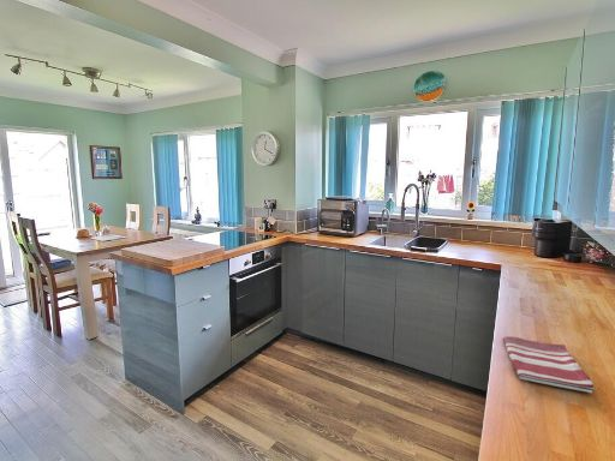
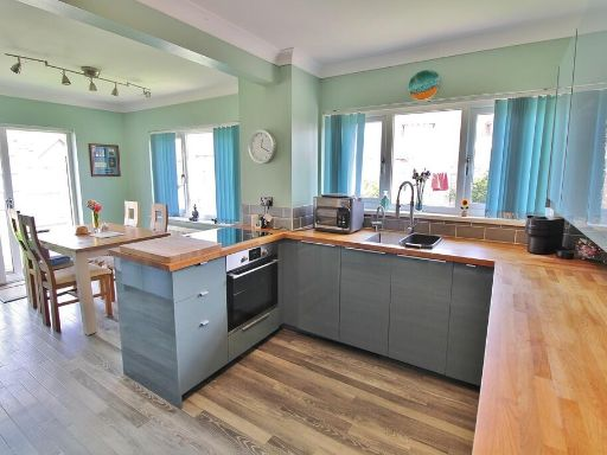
- dish towel (542, 360)
